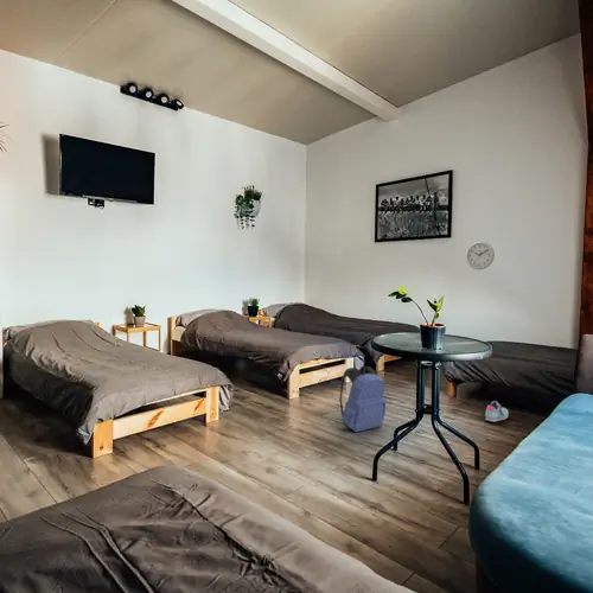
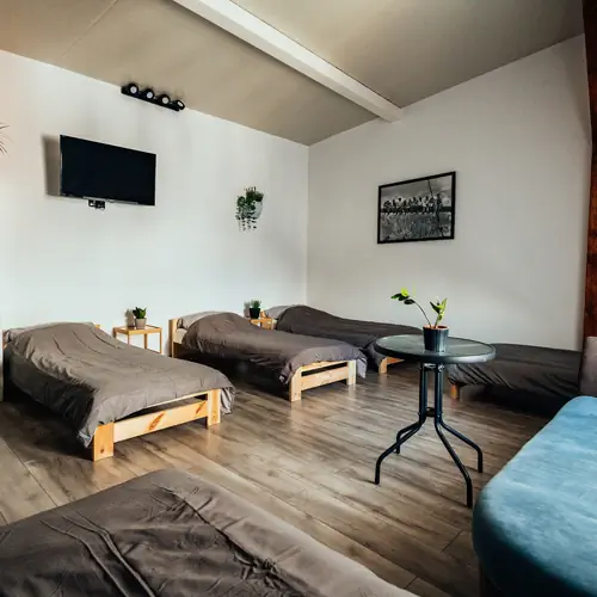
- wall clock (479, 255)
- shoe (497, 409)
- backpack (359, 395)
